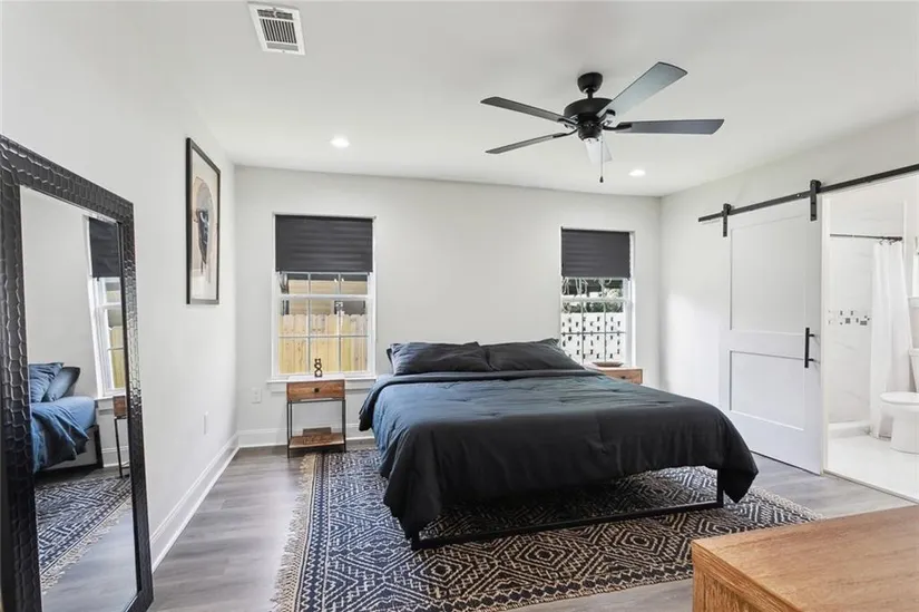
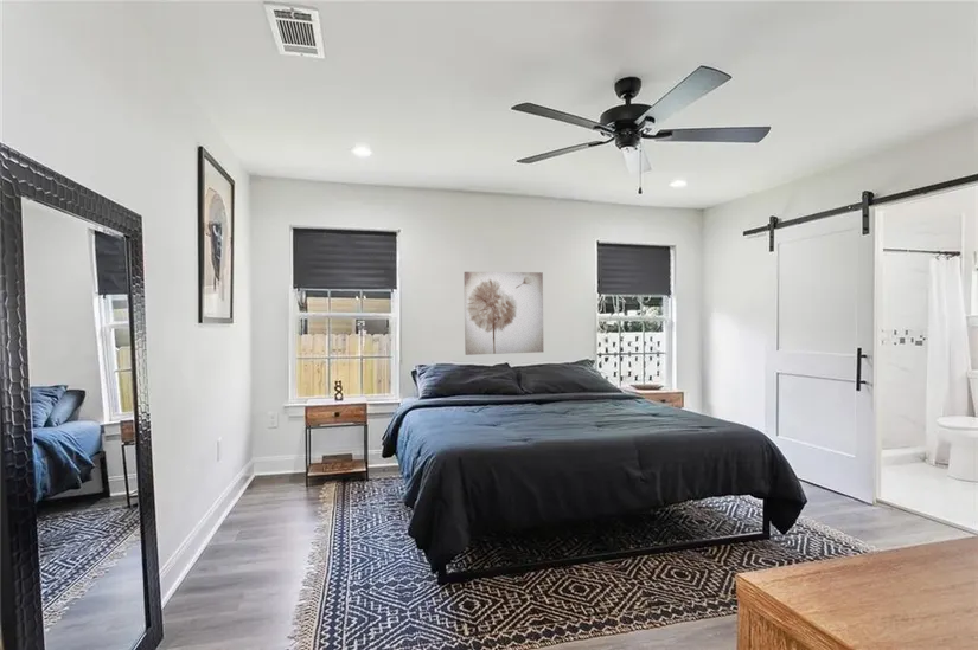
+ wall art (504, 313)
